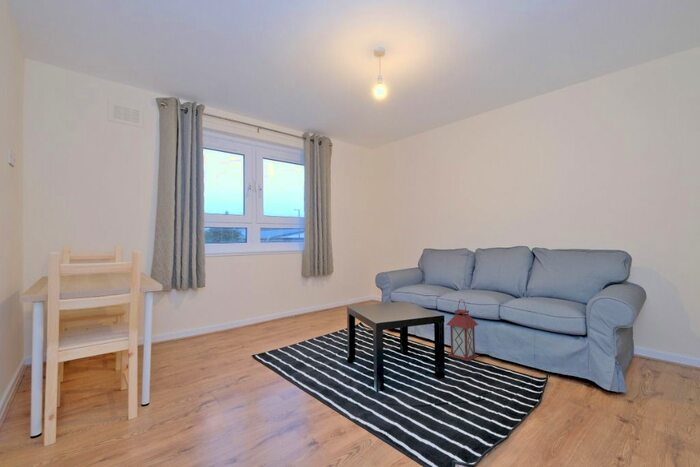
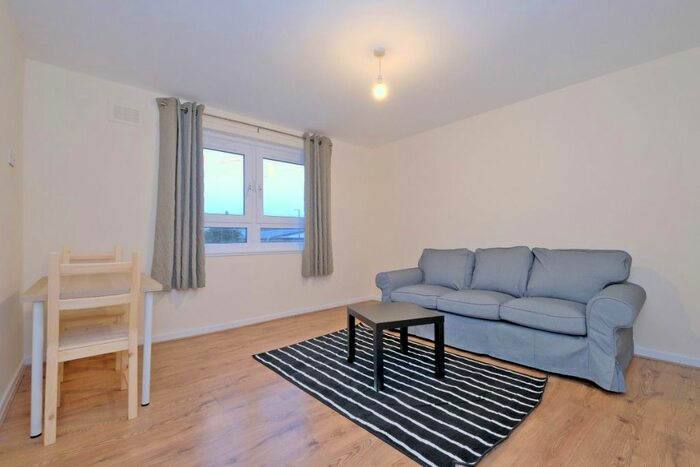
- lantern (462, 327)
